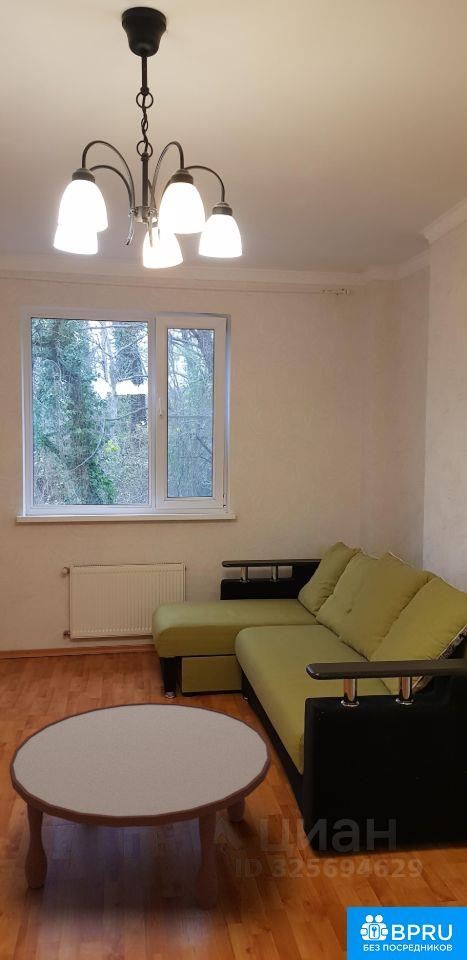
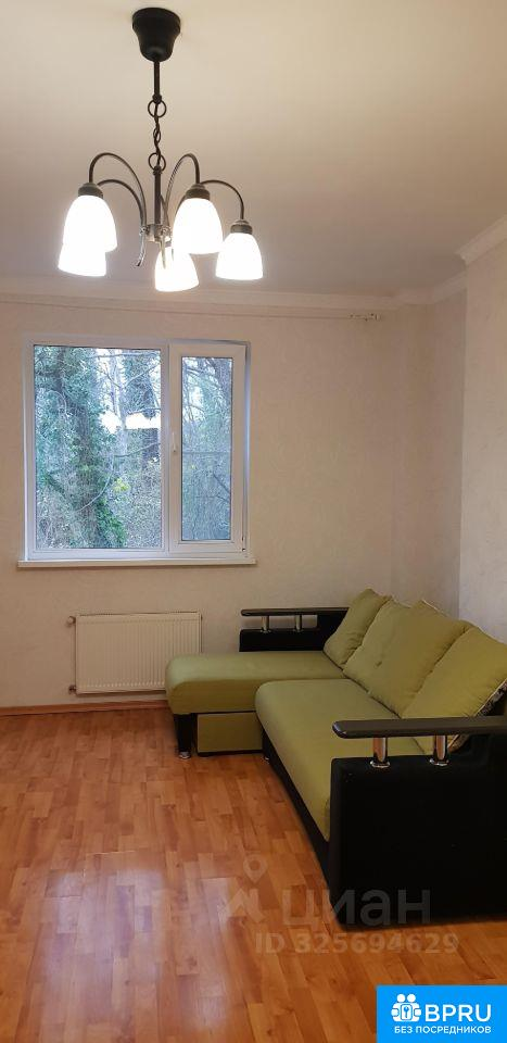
- coffee table (143, 799)
